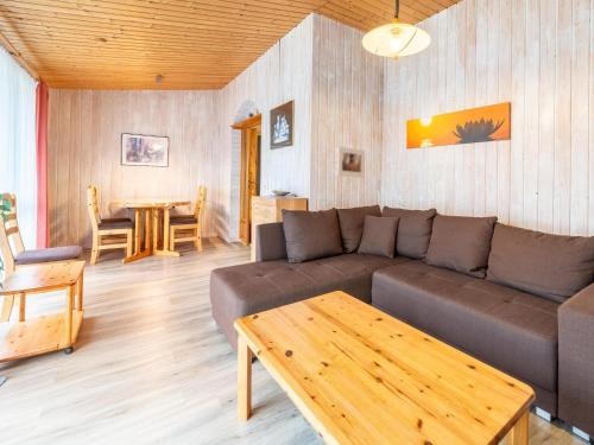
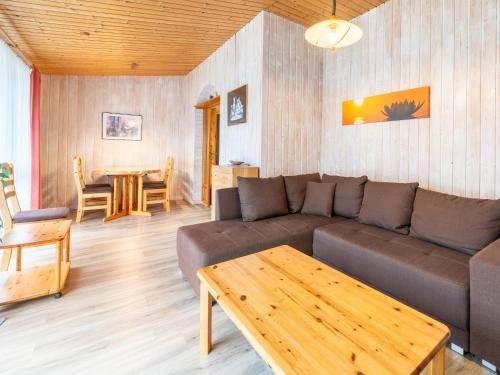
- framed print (350, 163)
